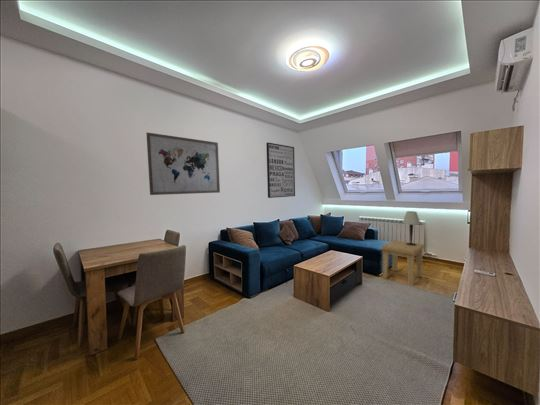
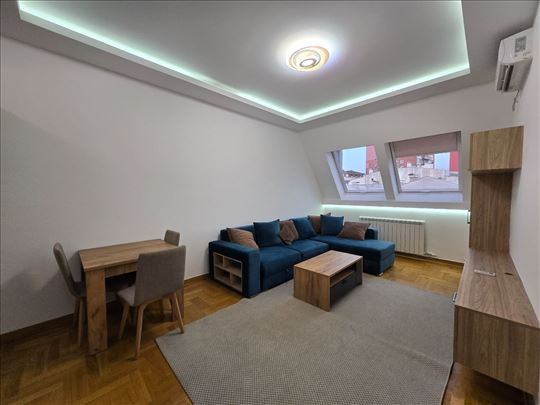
- side table (403, 256)
- wall art (187, 166)
- wall art (281, 171)
- table lamp (411, 228)
